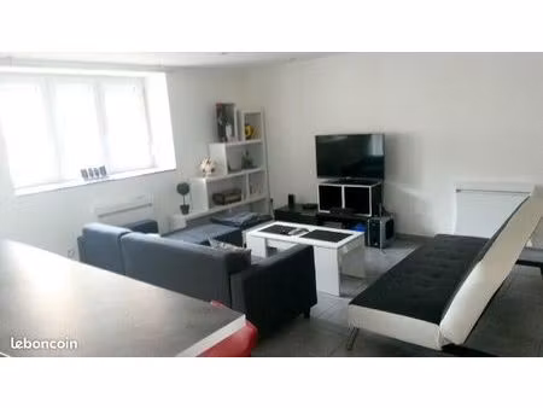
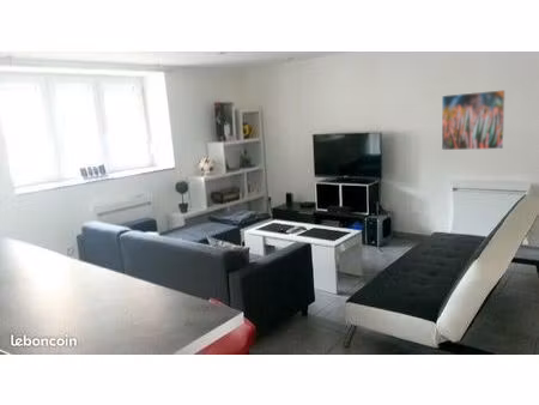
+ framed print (472, 121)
